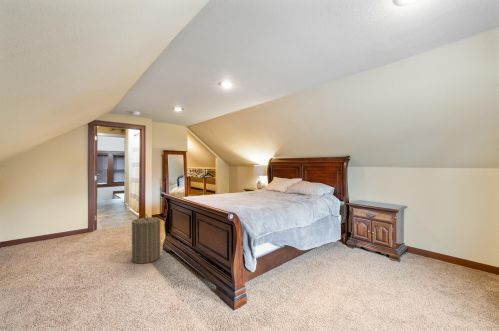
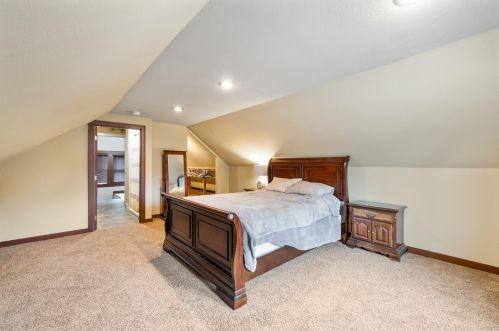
- laundry hamper (146, 236)
